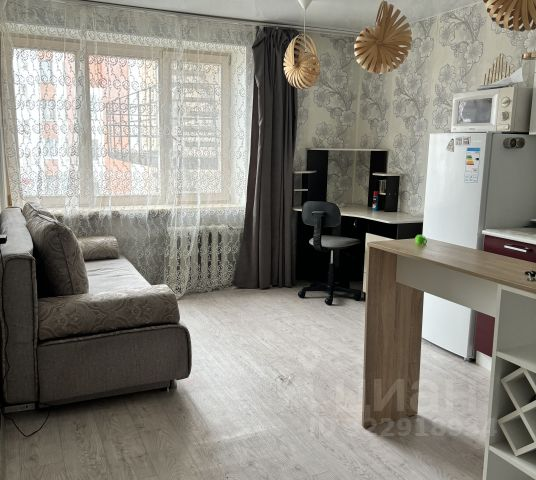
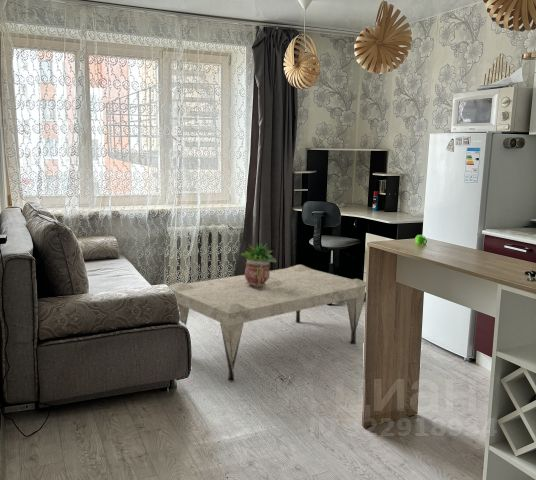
+ potted plant (256, 262)
+ coffee table (270, 314)
